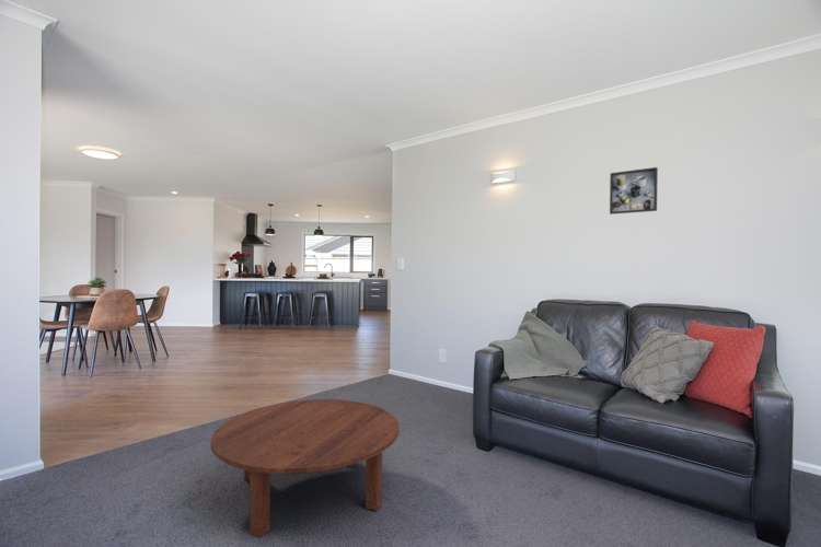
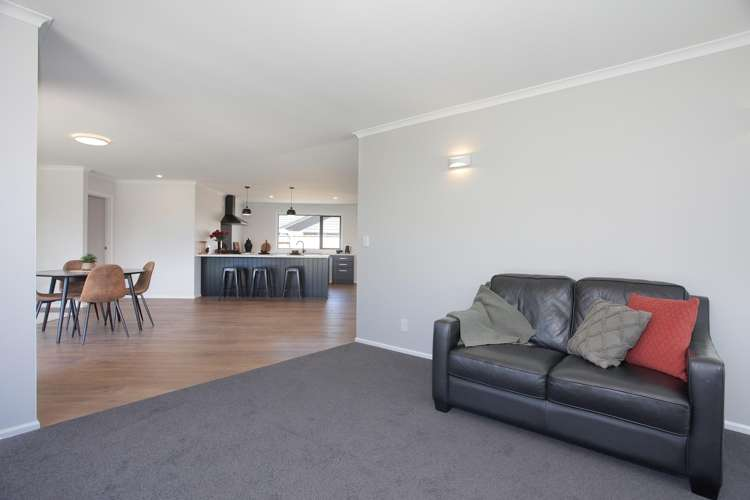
- coffee table (309, 458)
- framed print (633, 191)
